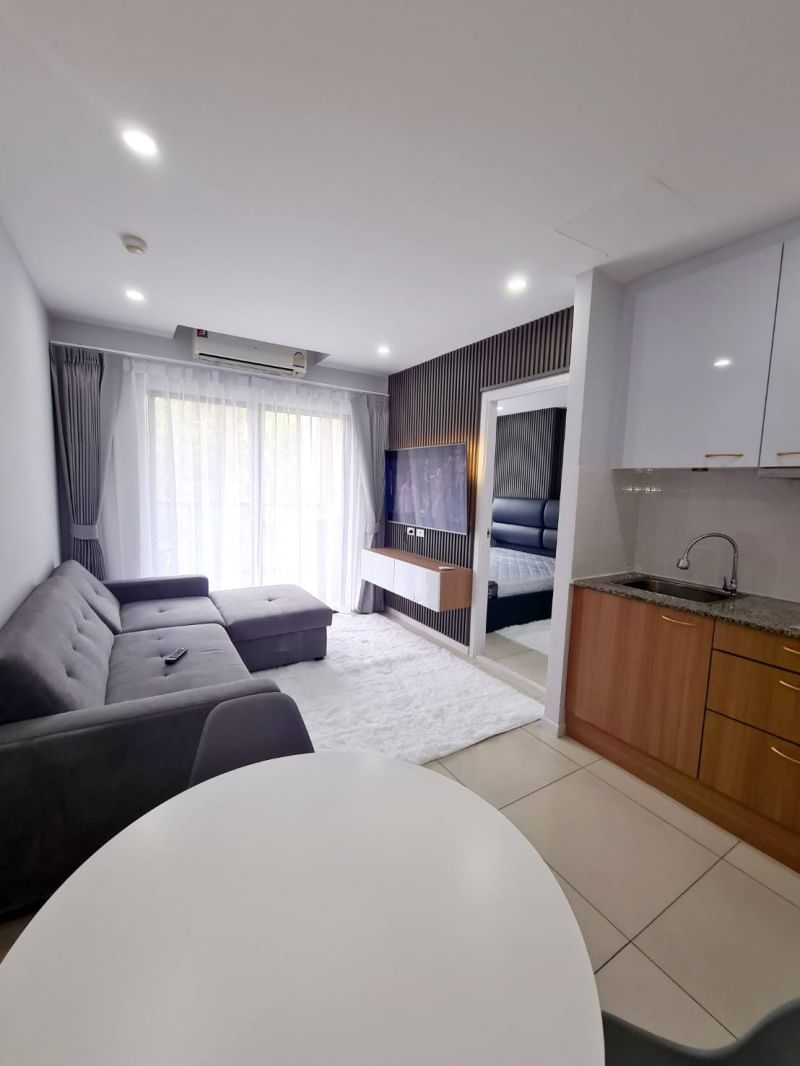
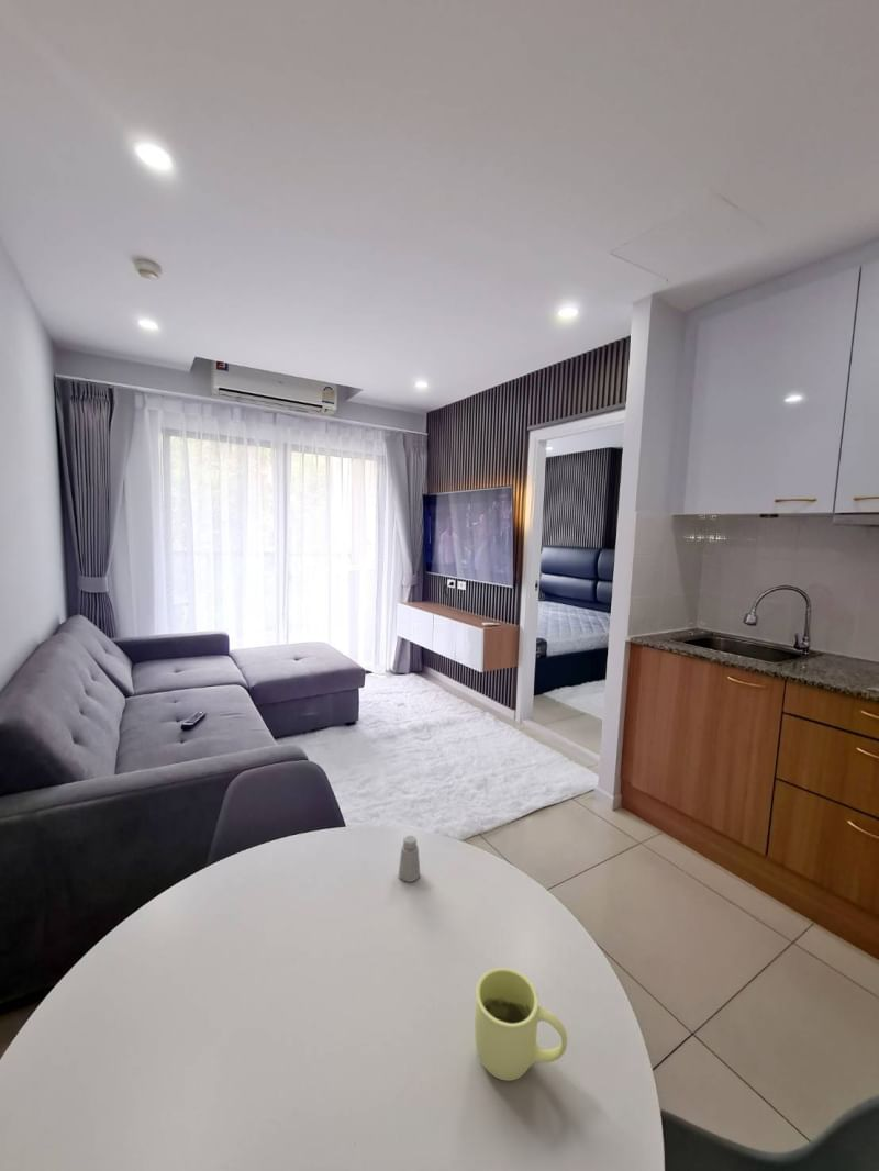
+ saltshaker (409, 856)
+ mug (520, 1027)
